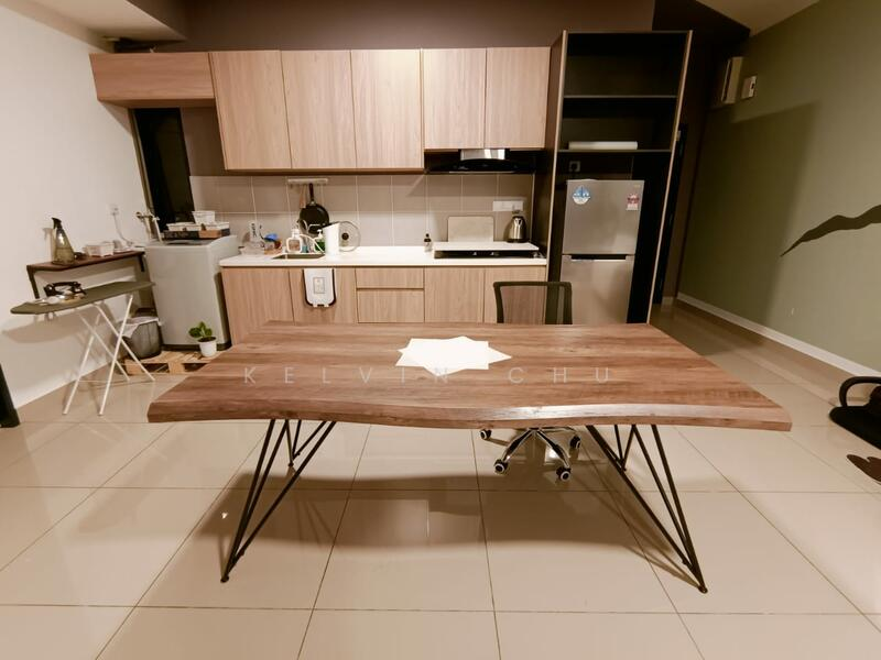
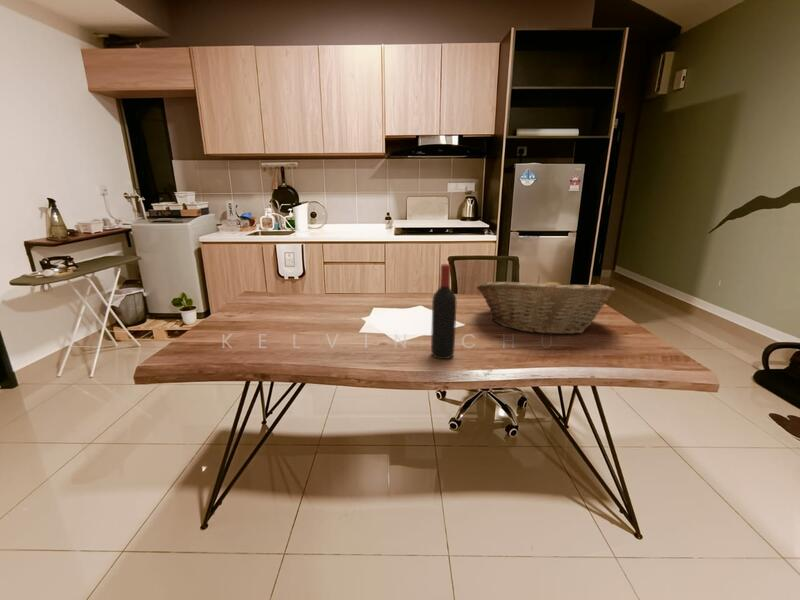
+ fruit basket (541, 299)
+ wine bottle (444, 311)
